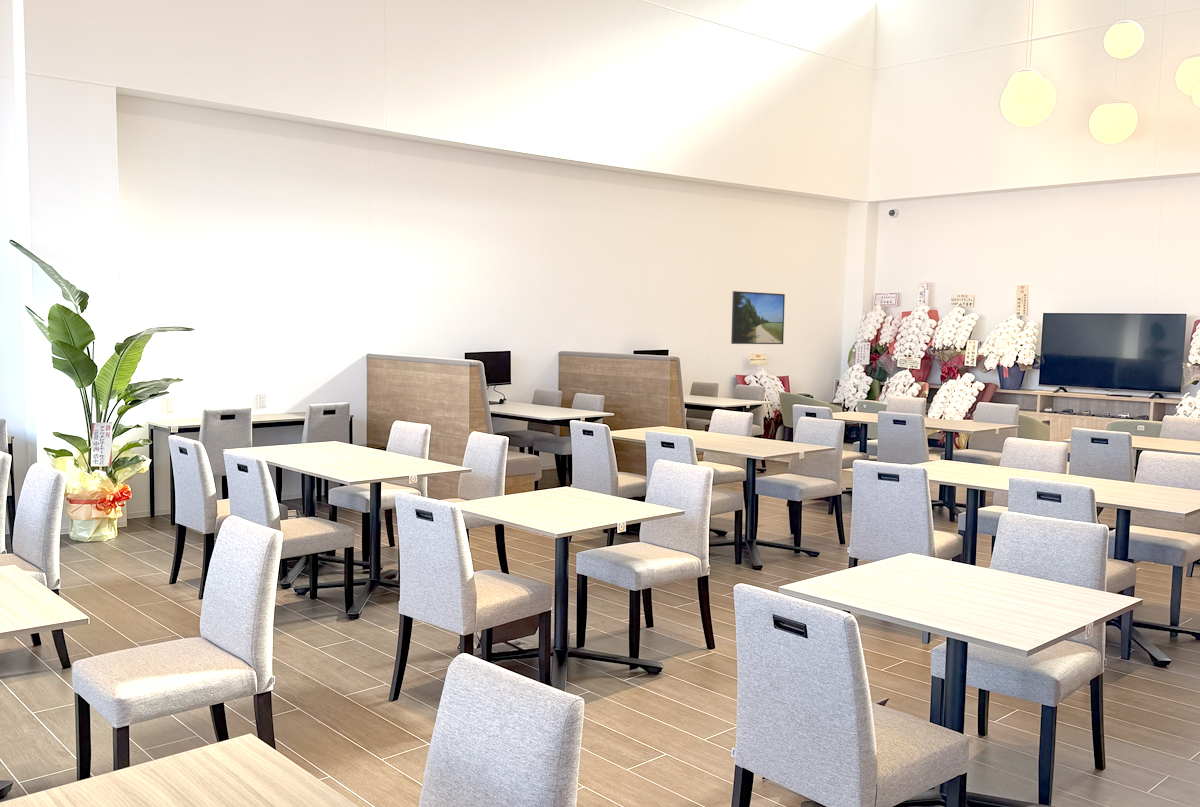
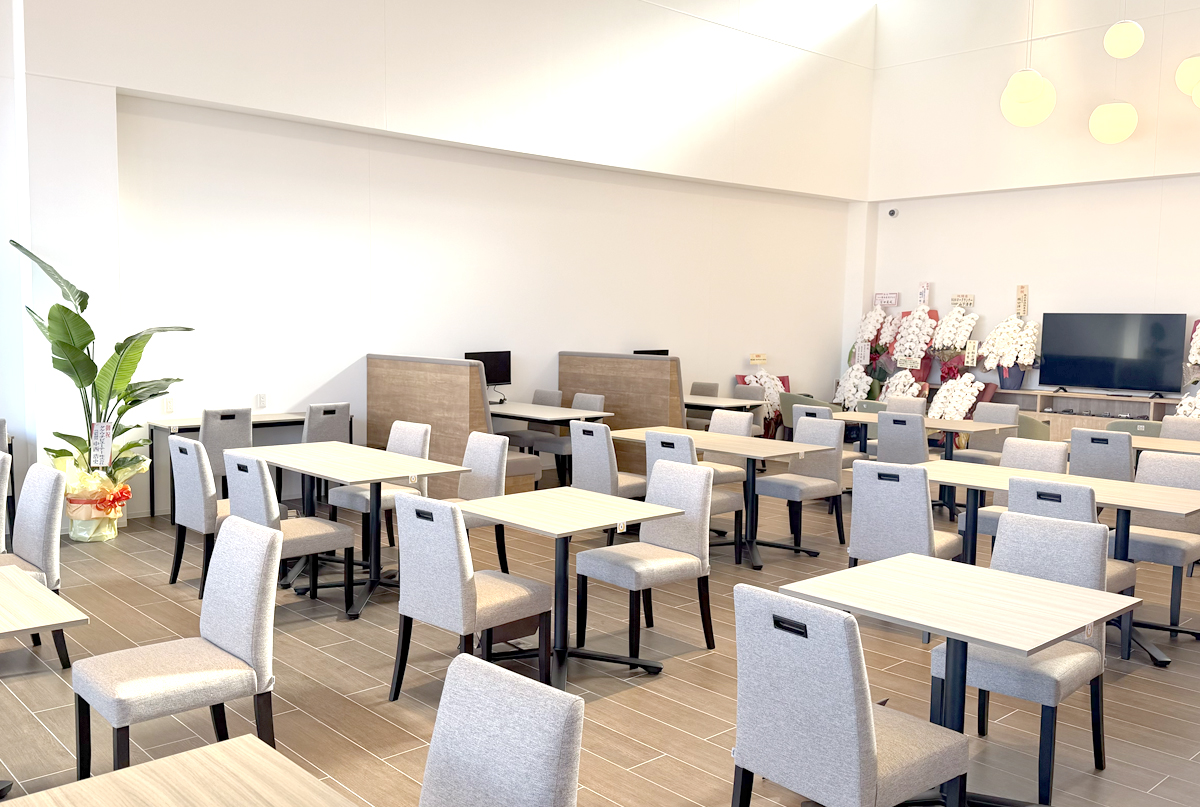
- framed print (758, 318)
